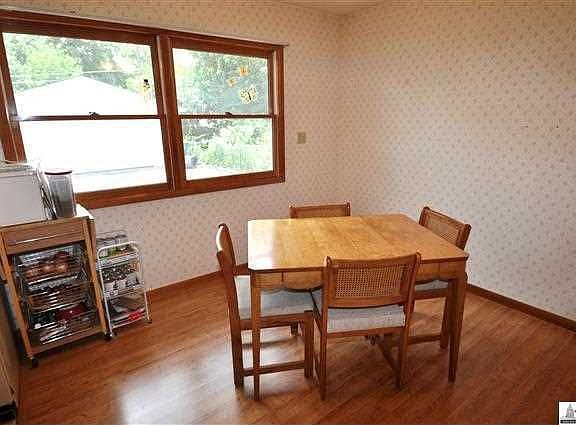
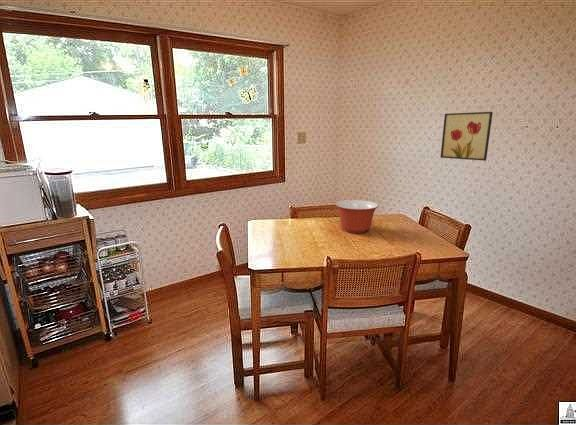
+ mixing bowl (356, 217)
+ wall art (465, 136)
